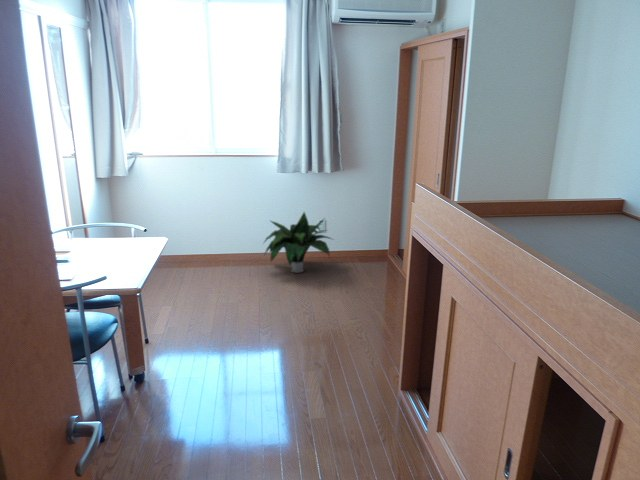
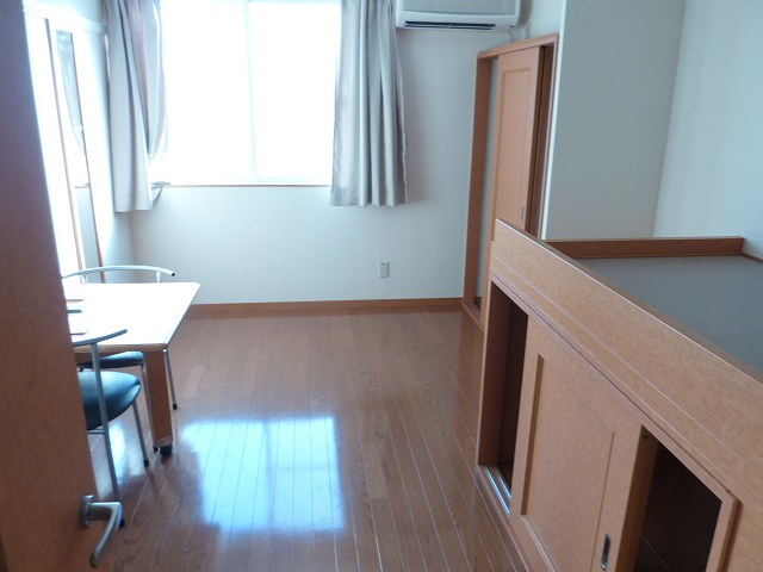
- potted plant (300, 242)
